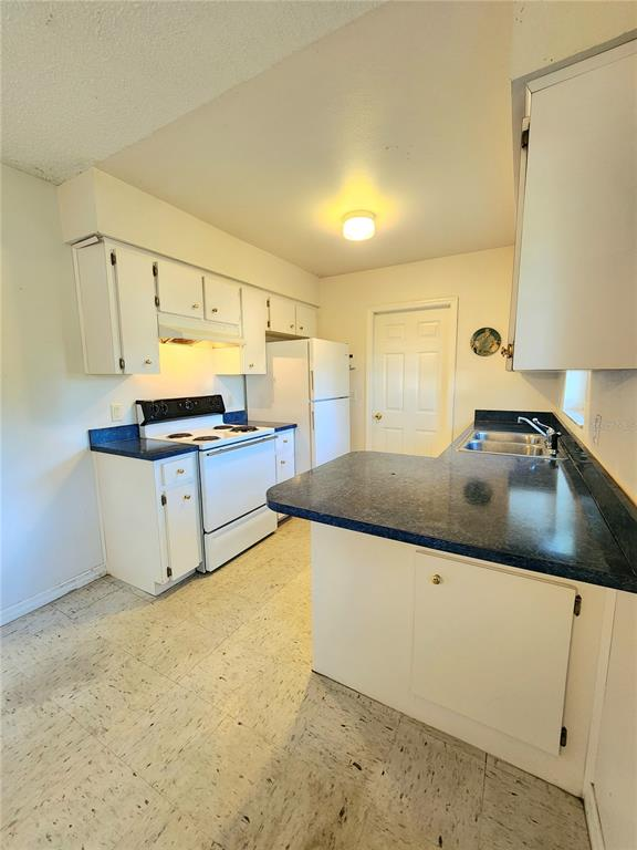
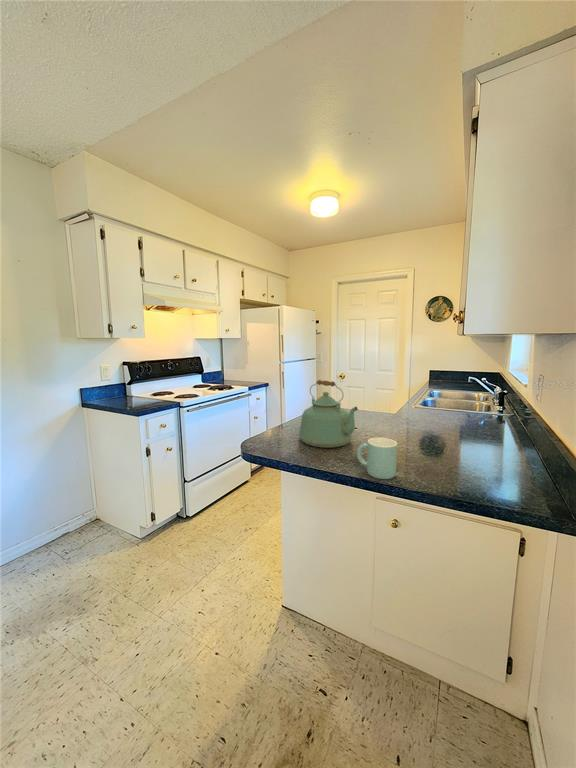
+ kettle (329, 412)
+ mug (376, 457)
